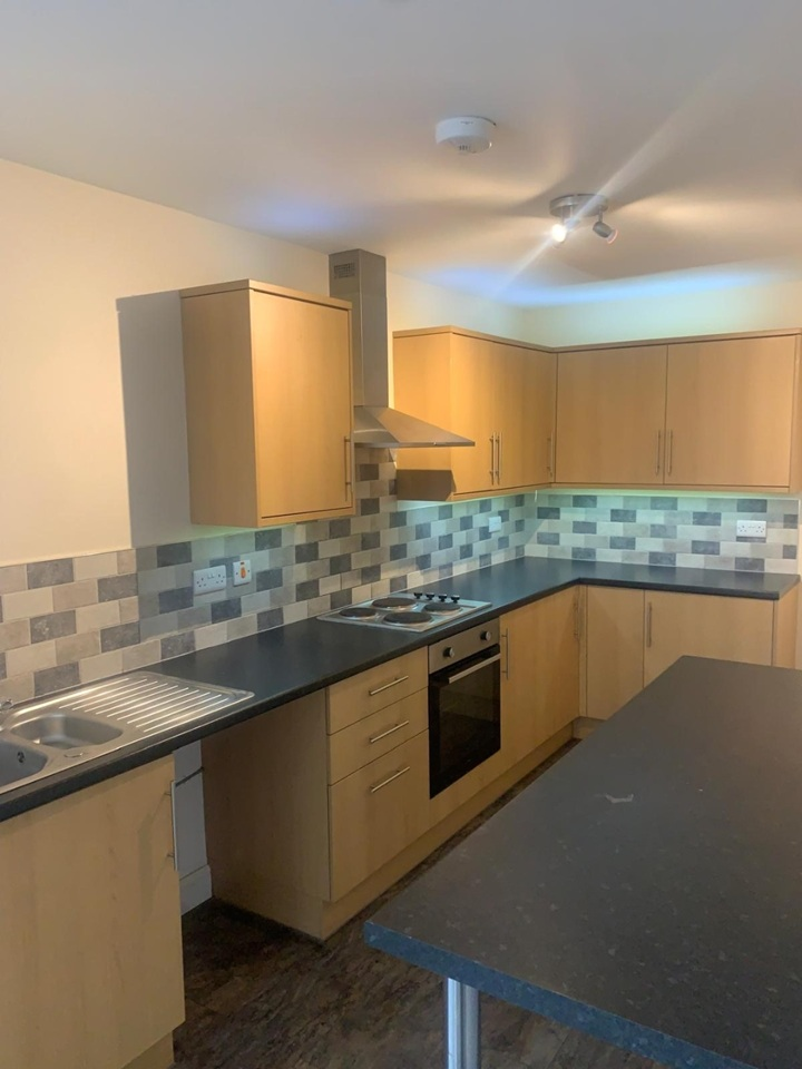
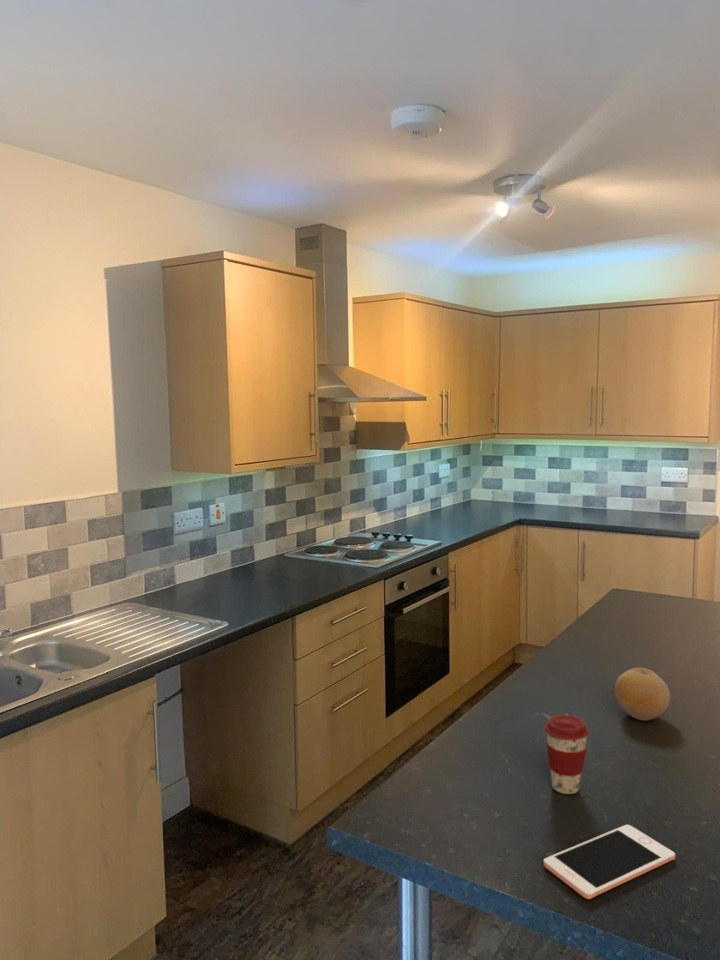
+ cell phone (609, 859)
+ coffee cup (566, 754)
+ fruit (642, 694)
